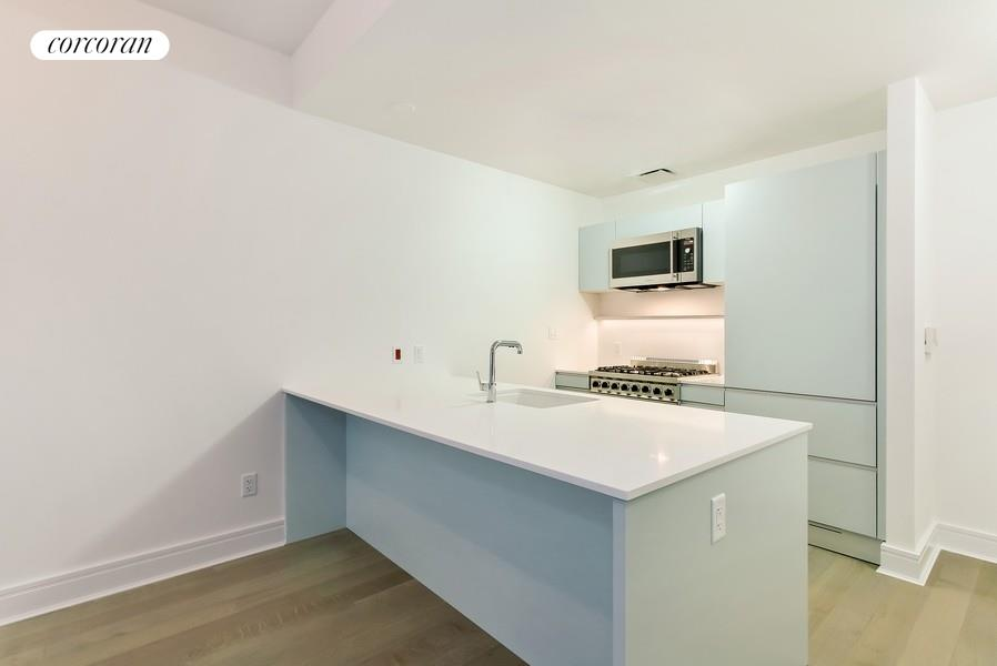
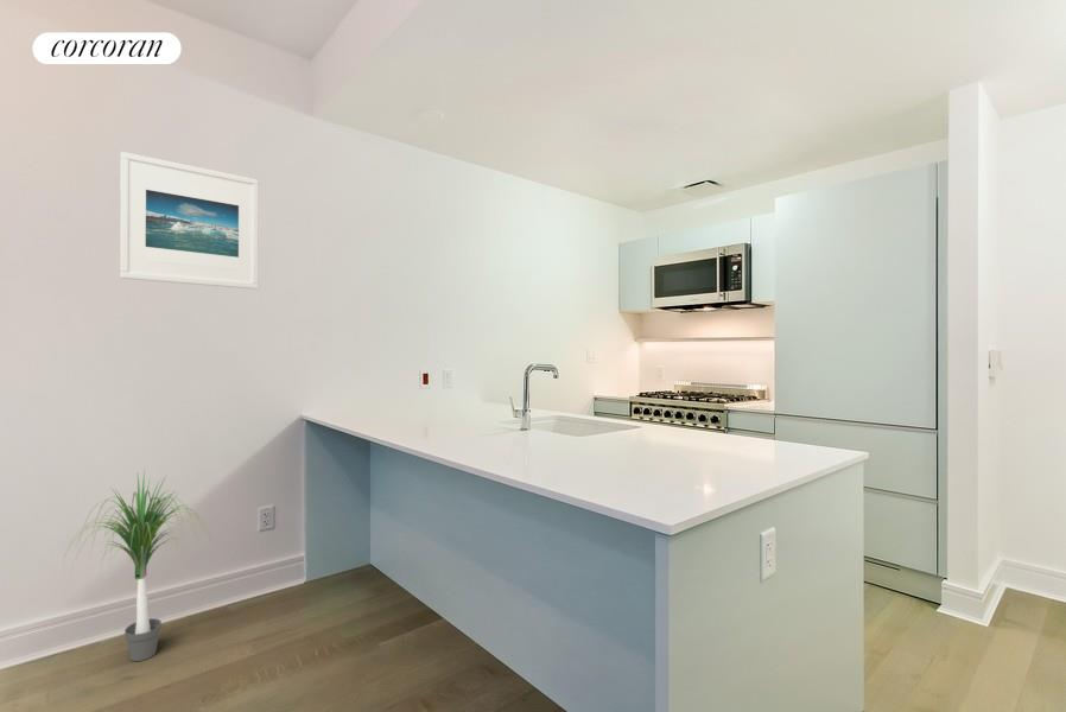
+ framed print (193, 225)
+ potted plant (140, 560)
